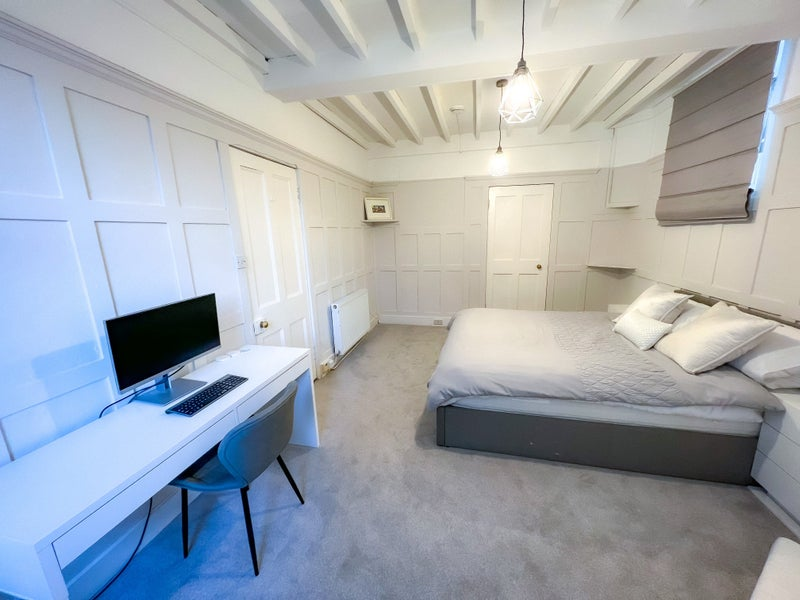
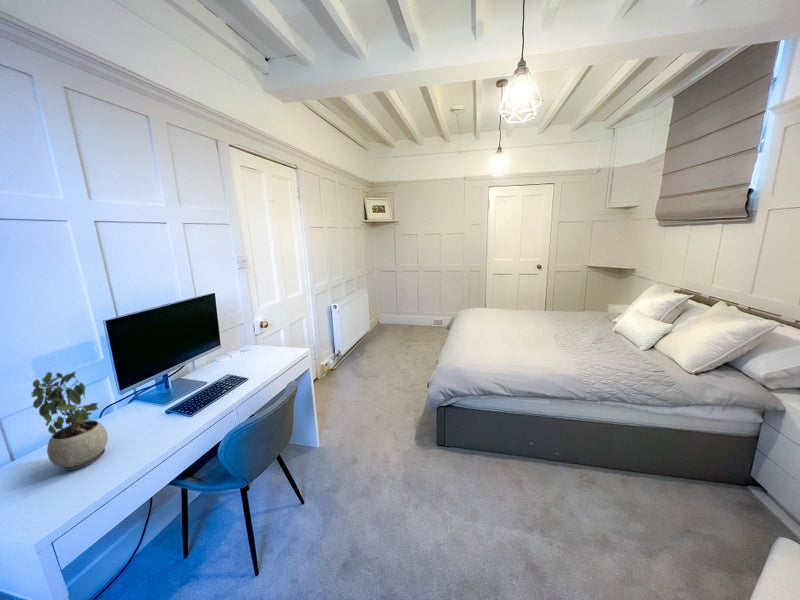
+ potted plant (76, 418)
